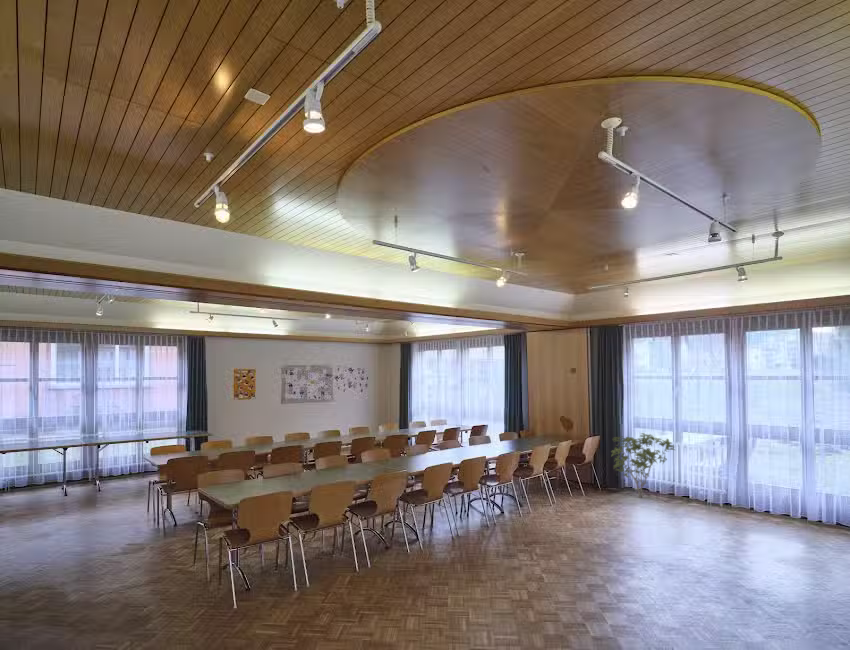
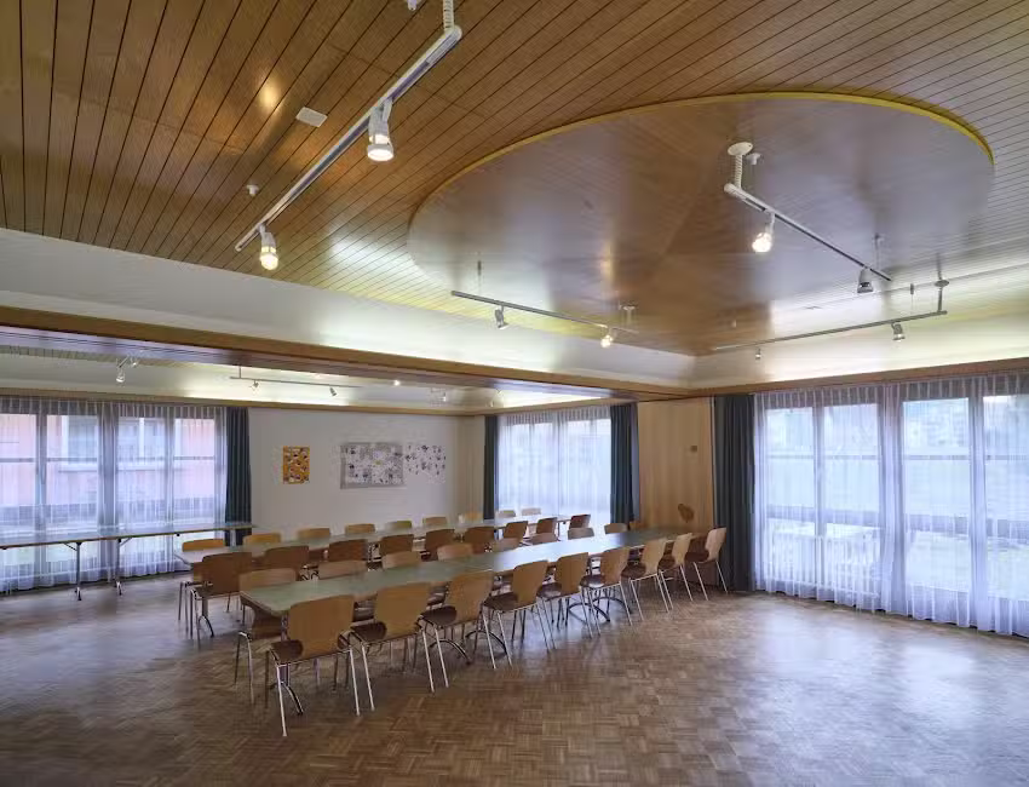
- shrub (640, 465)
